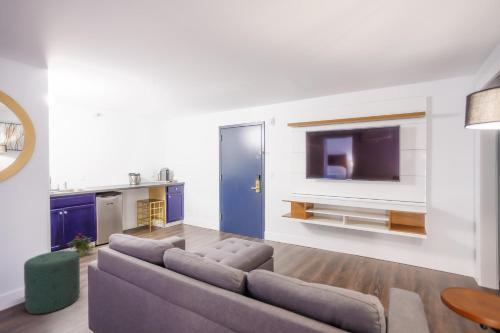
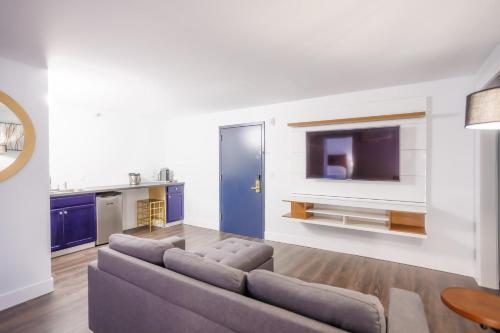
- ottoman (53, 279)
- potted plant (82, 244)
